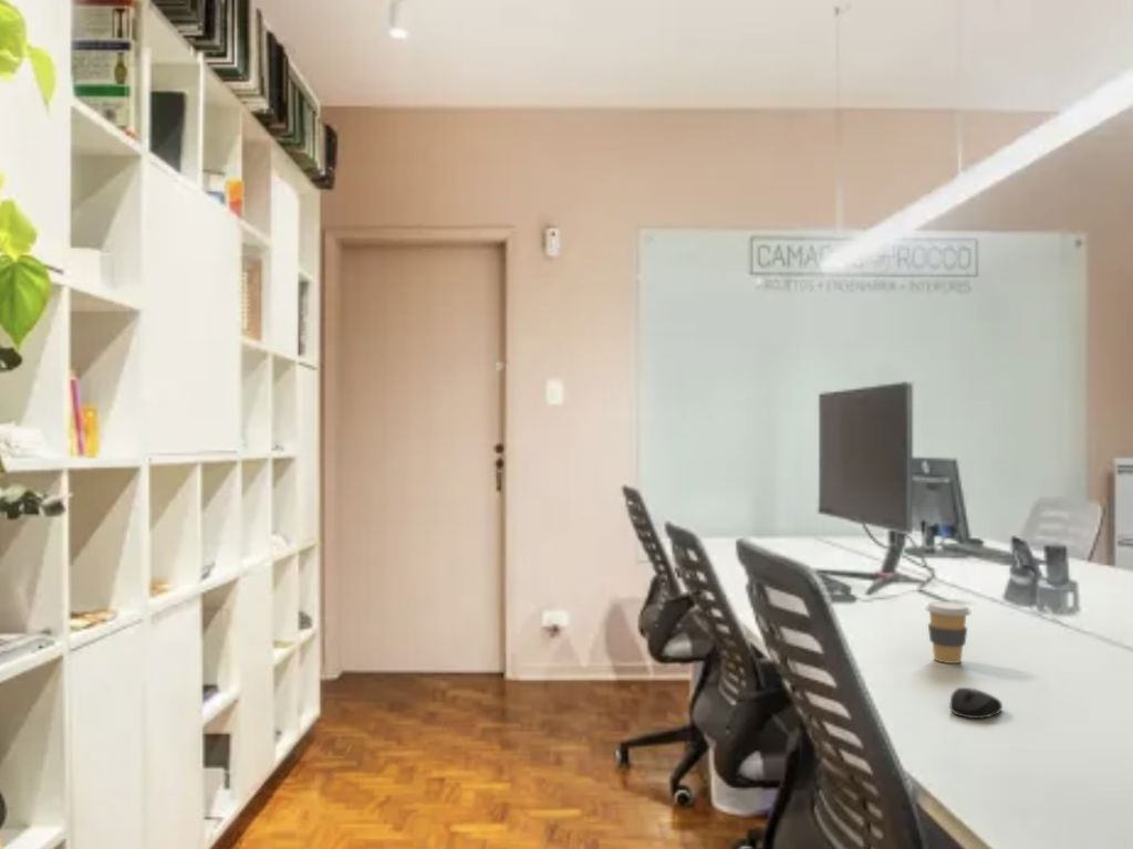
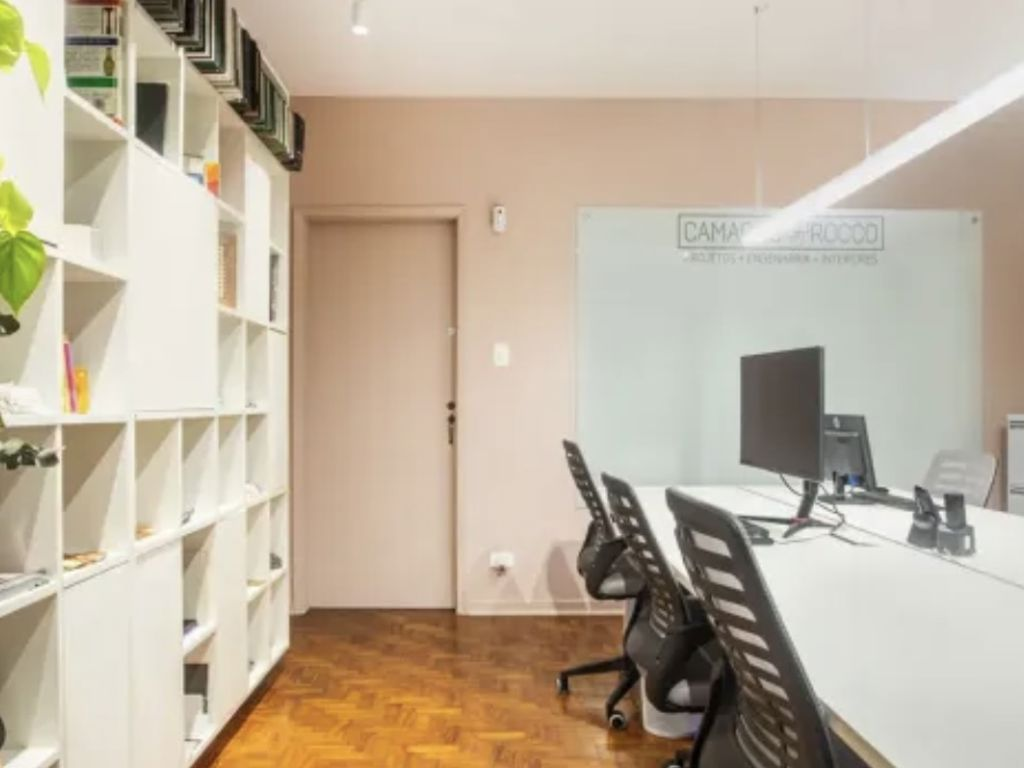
- coffee cup (947, 632)
- mouse (976, 700)
